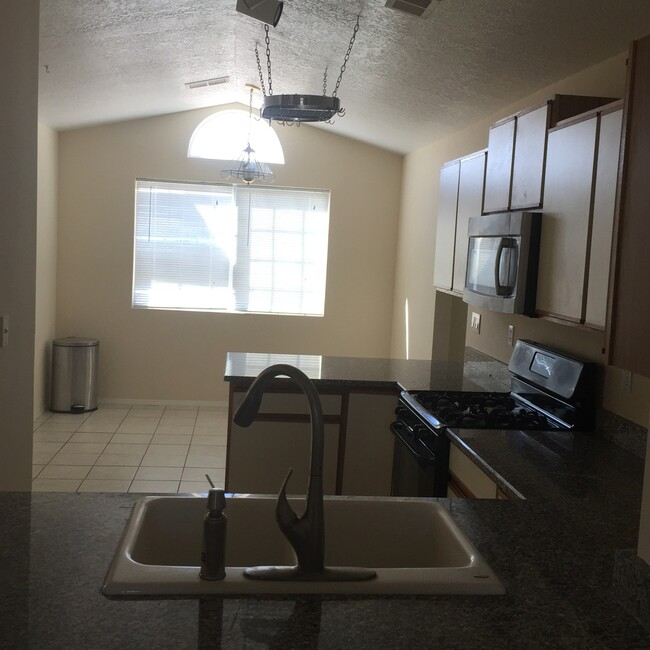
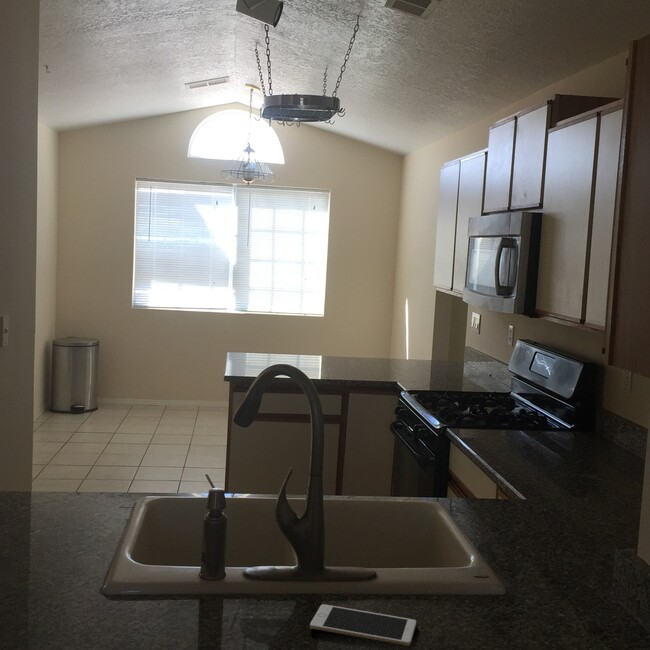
+ cell phone (363, 624)
